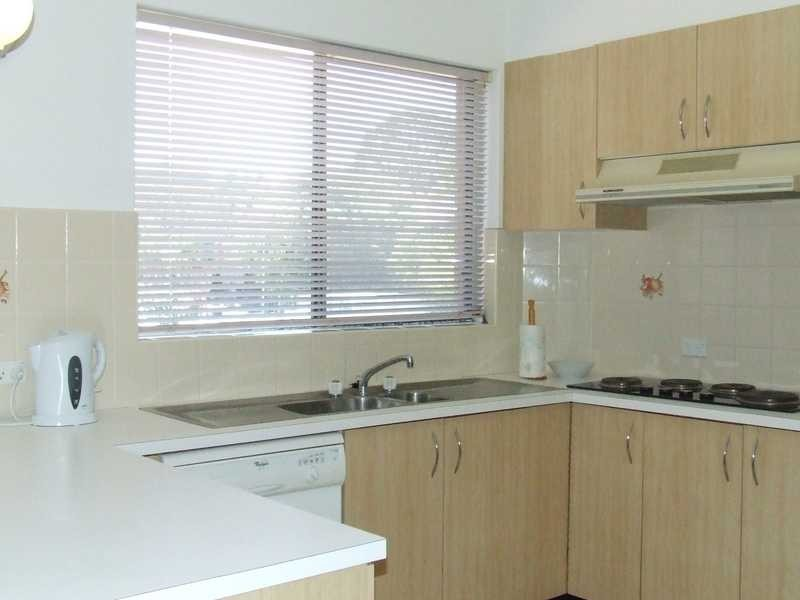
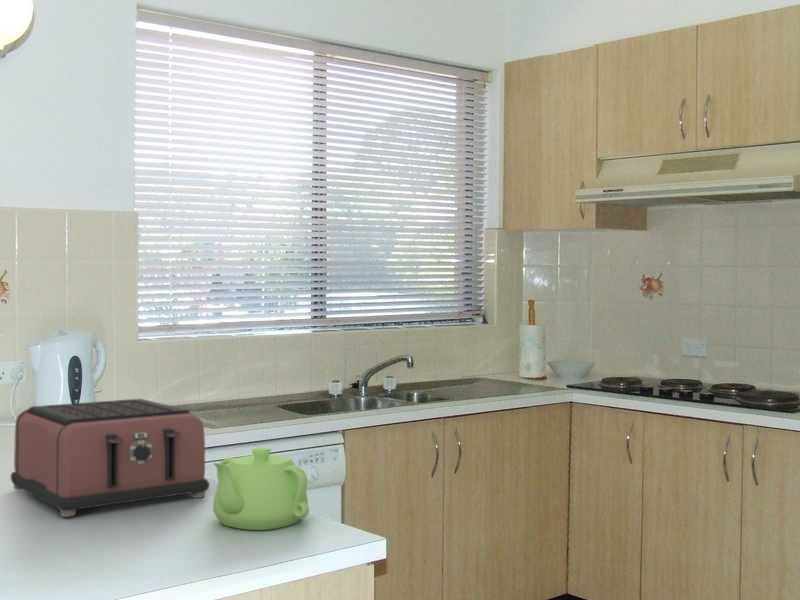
+ teapot (252, 486)
+ toaster (111, 451)
